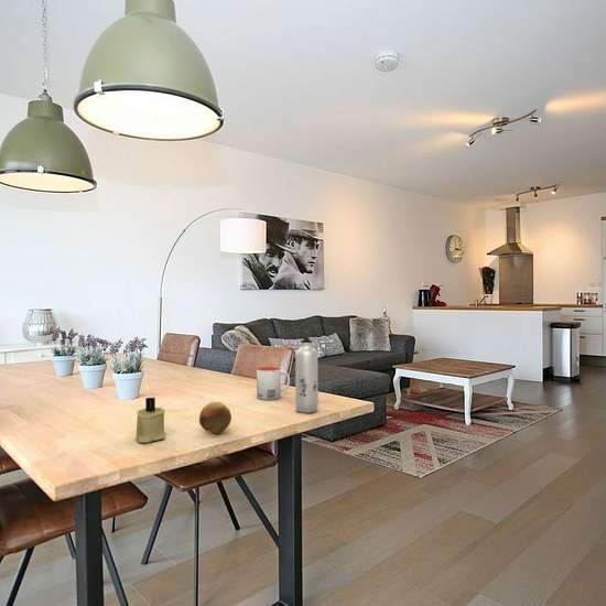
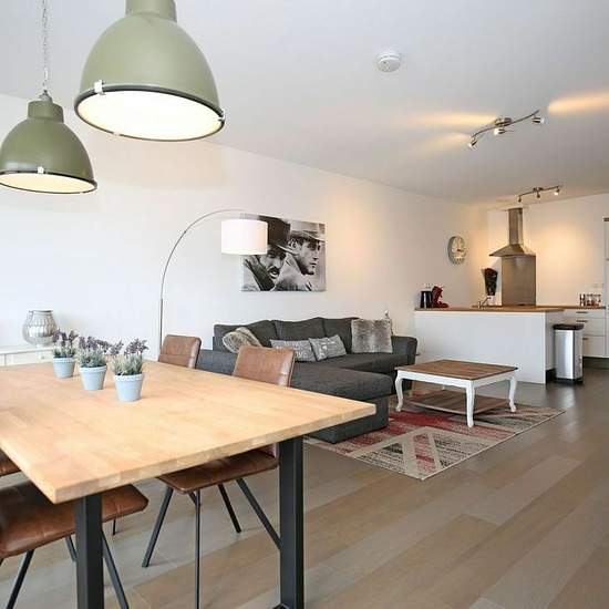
- fruit (215, 416)
- water bottle (306, 370)
- mug (273, 382)
- candle (149, 418)
